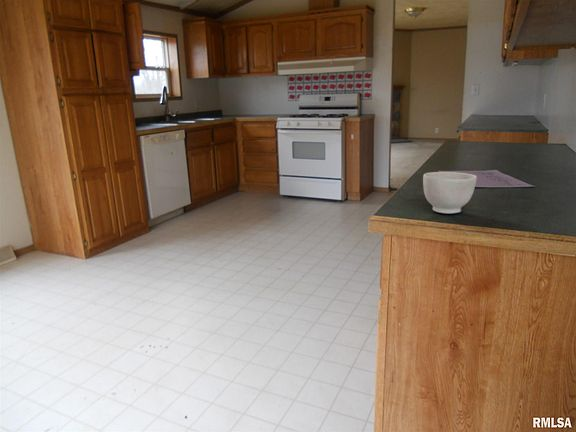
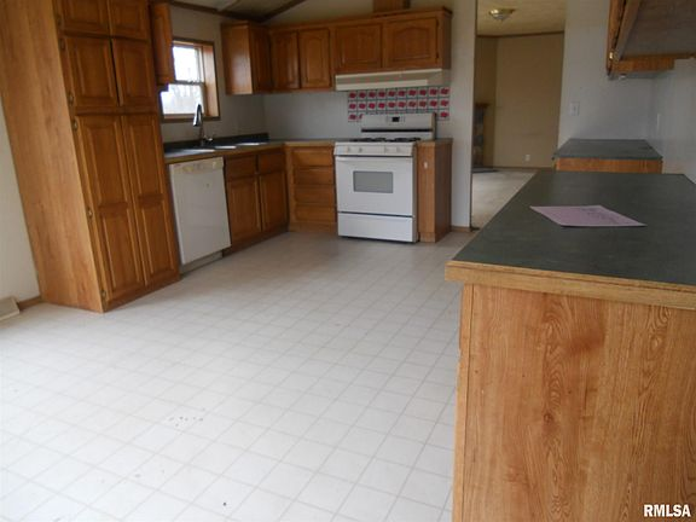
- bowl (448, 192)
